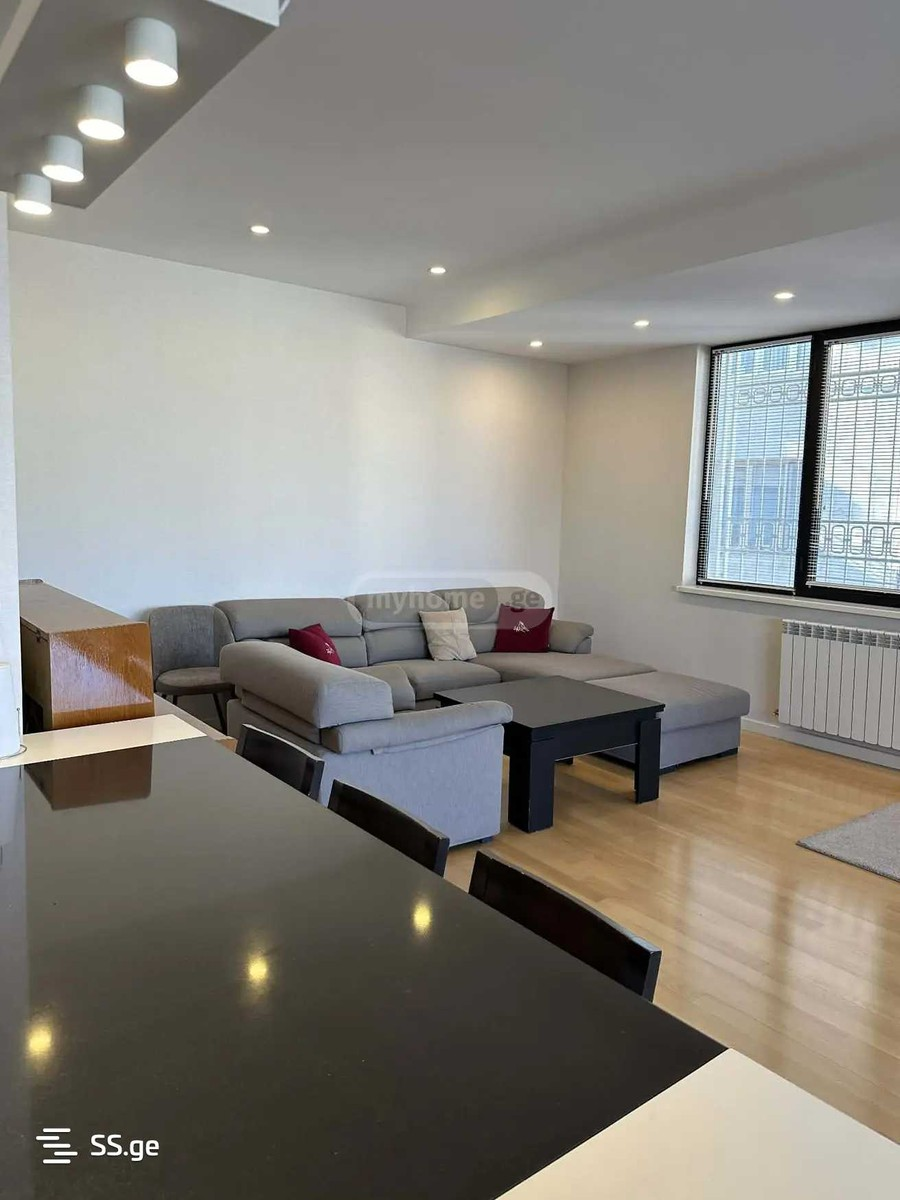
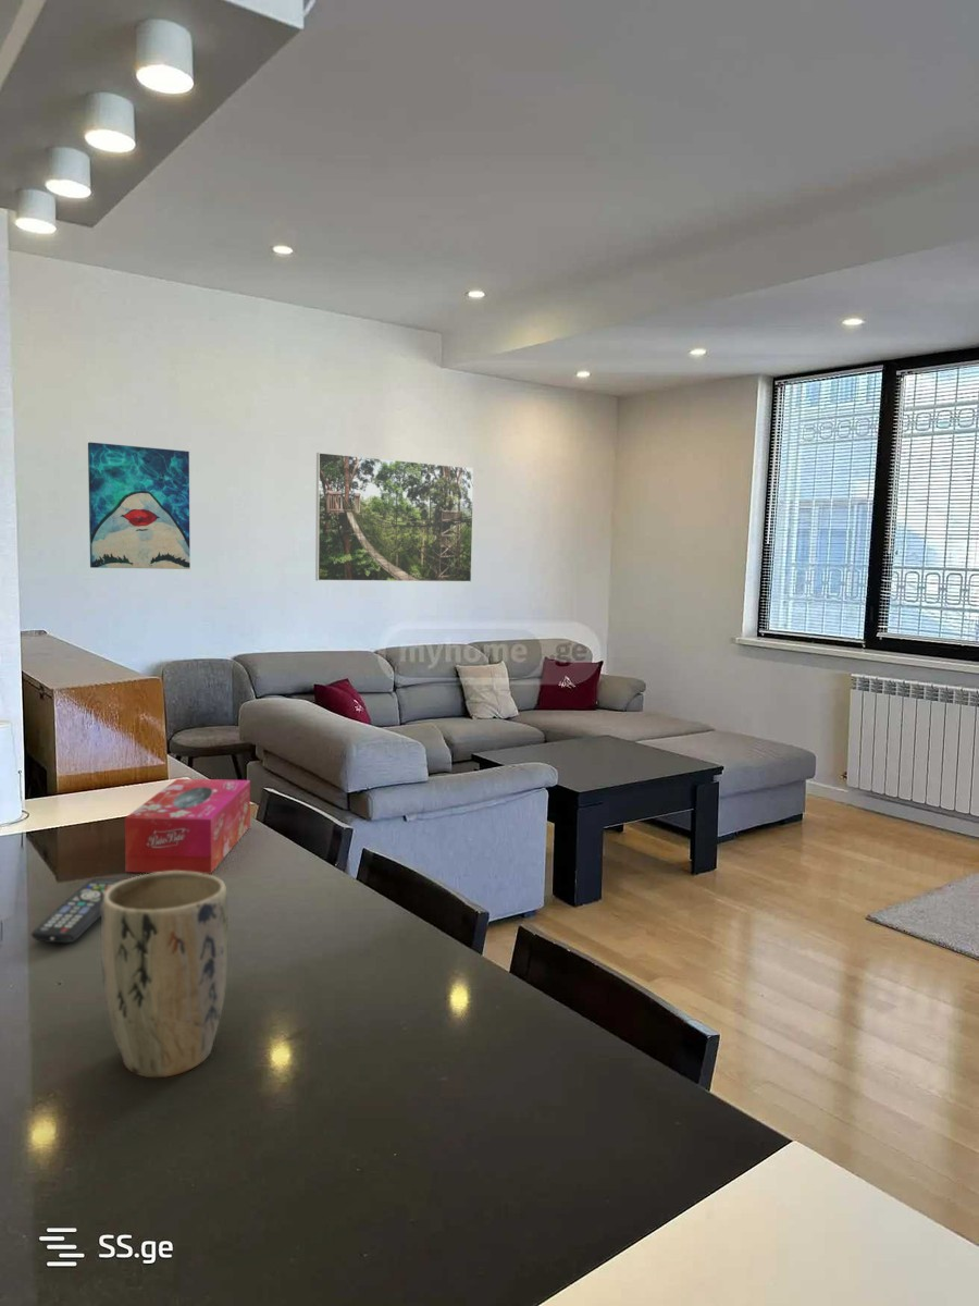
+ remote control (87, 907)
+ tissue box (193, 822)
+ wall art (140, 507)
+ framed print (398, 521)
+ plant pot (165, 973)
